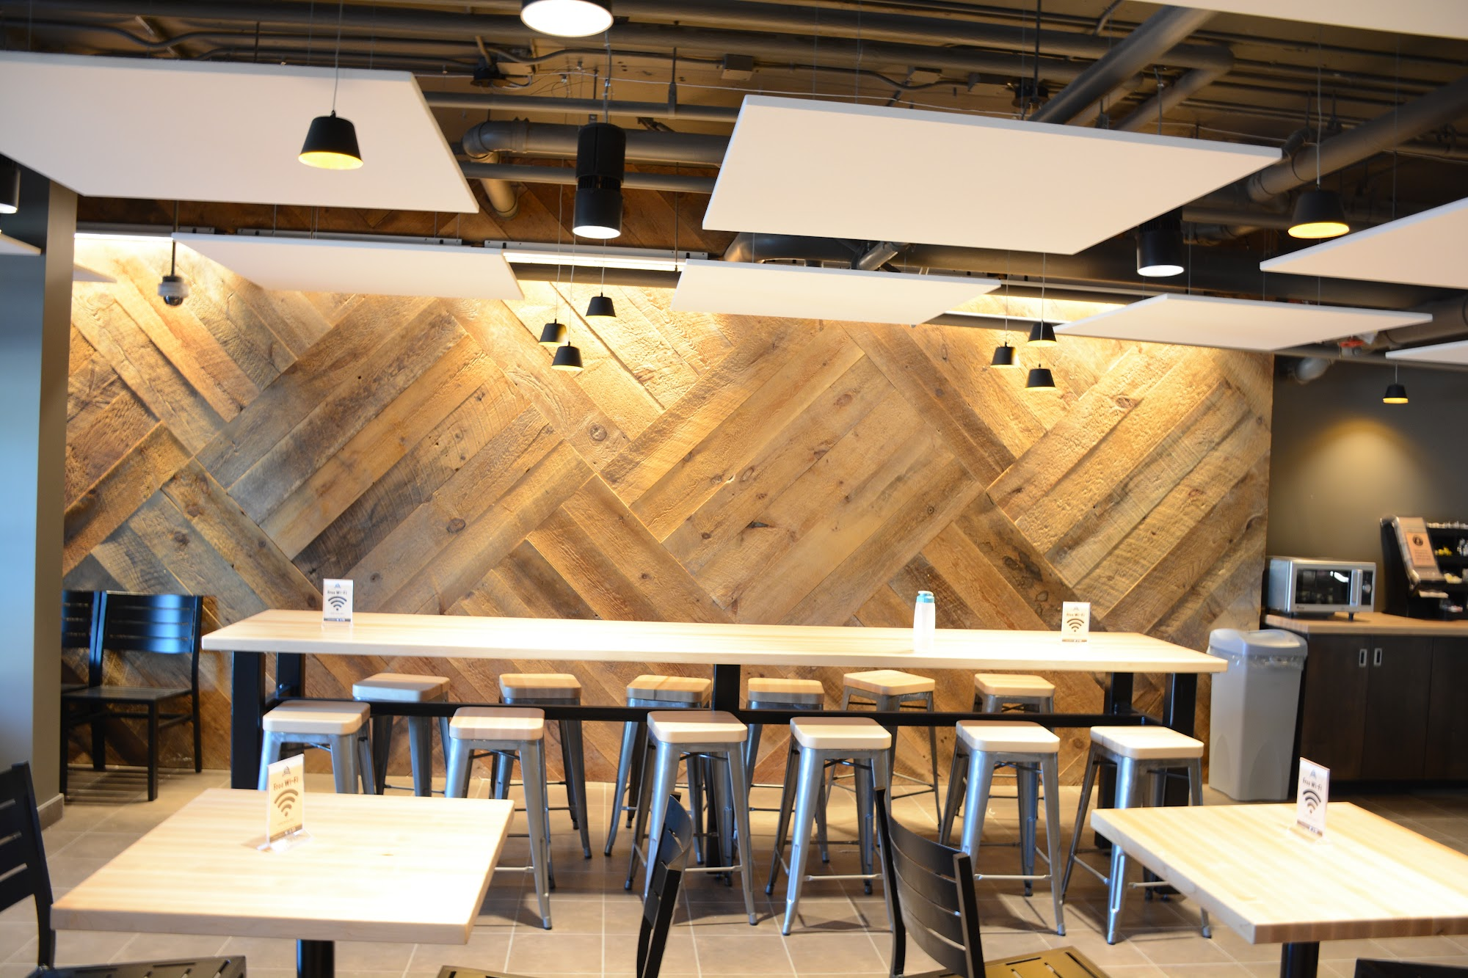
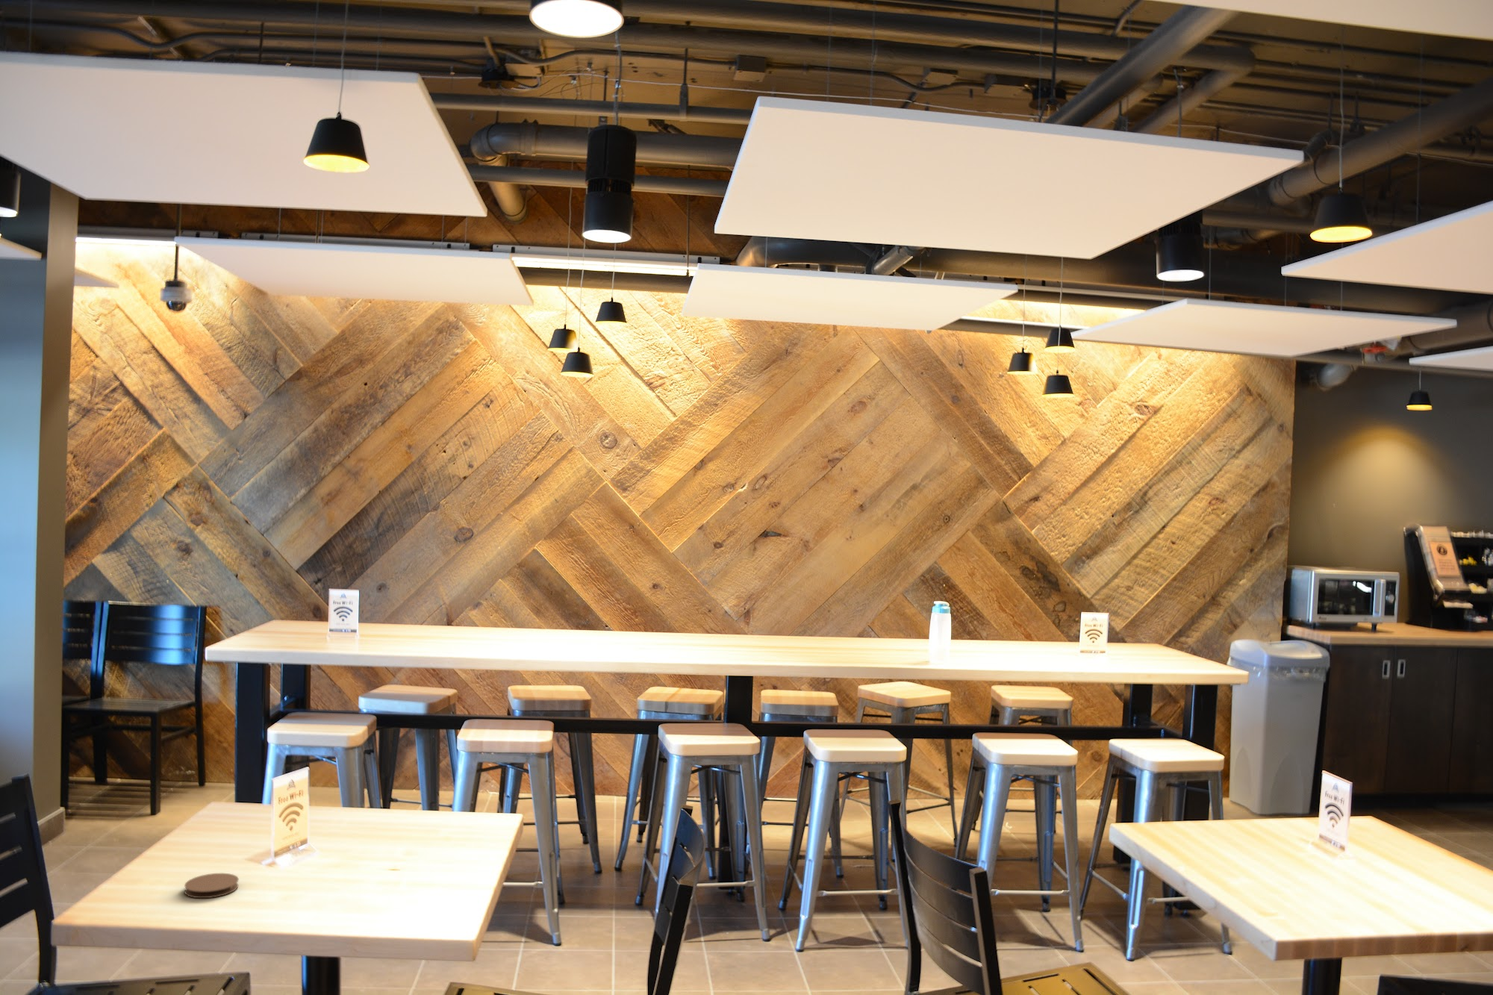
+ coaster (211, 885)
